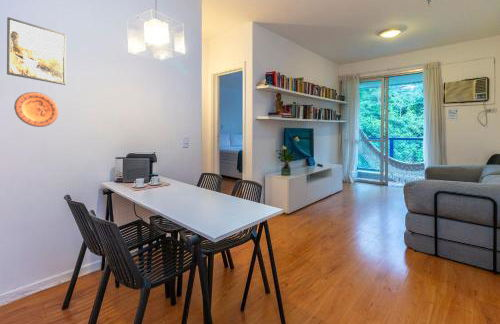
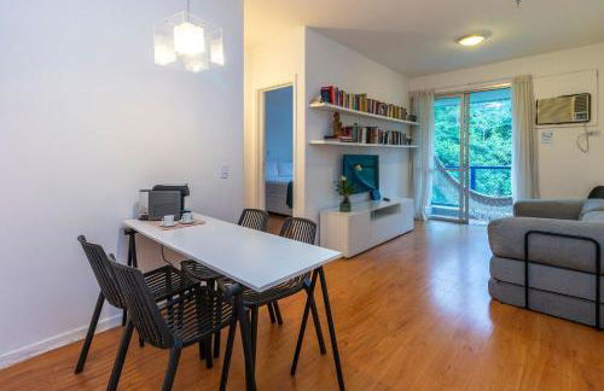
- decorative plate (37, 109)
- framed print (38, 53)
